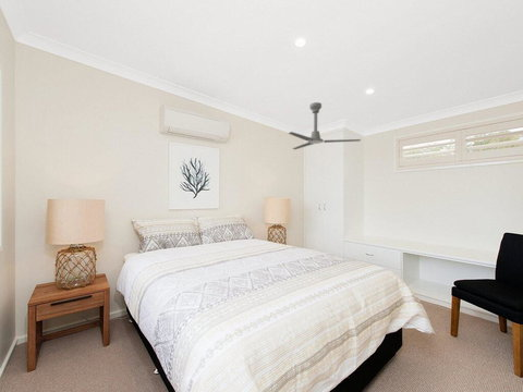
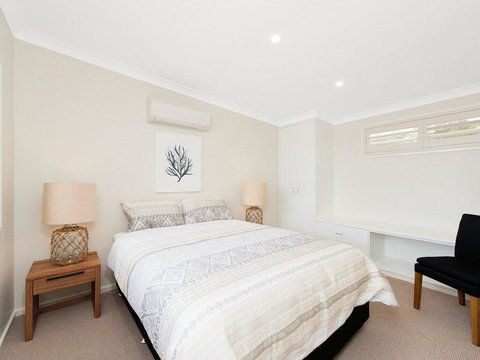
- ceiling fan (316, 122)
